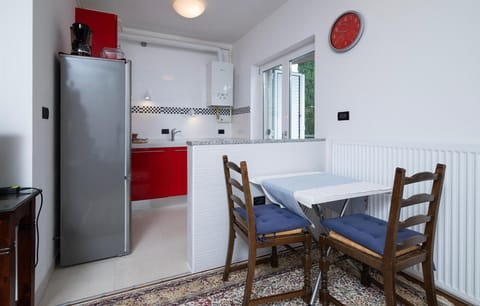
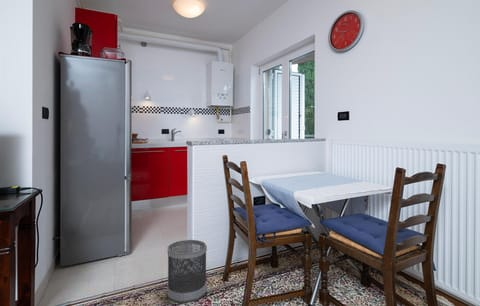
+ wastebasket (187, 268)
